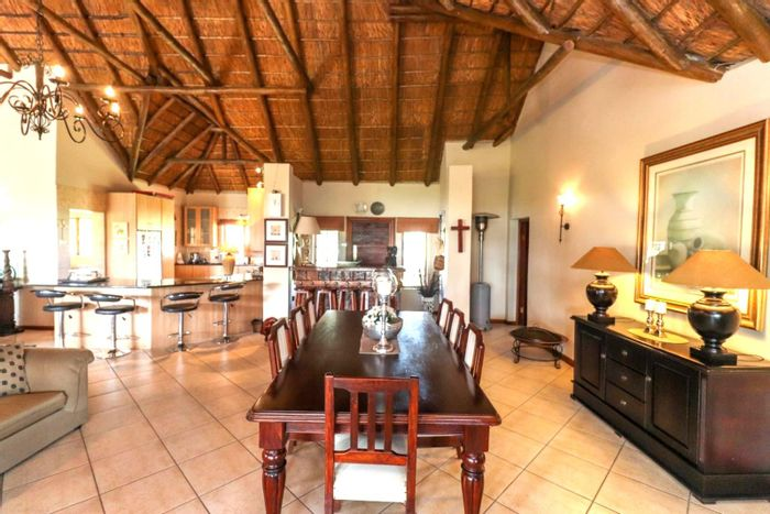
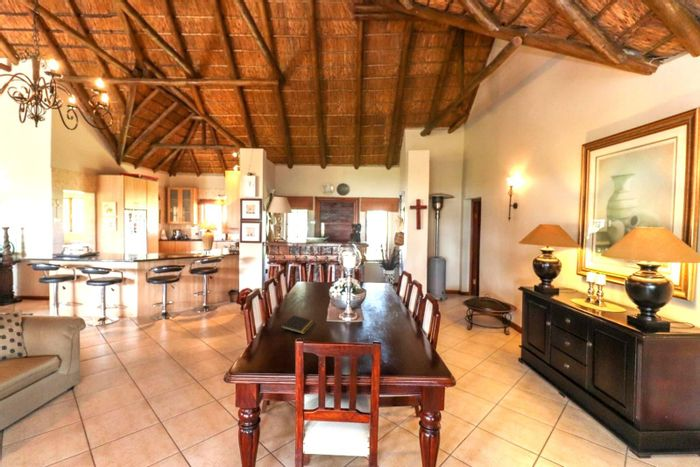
+ notepad (298, 324)
